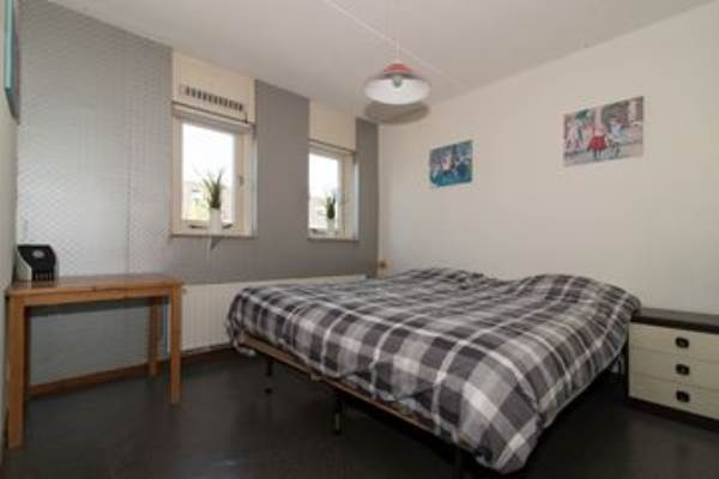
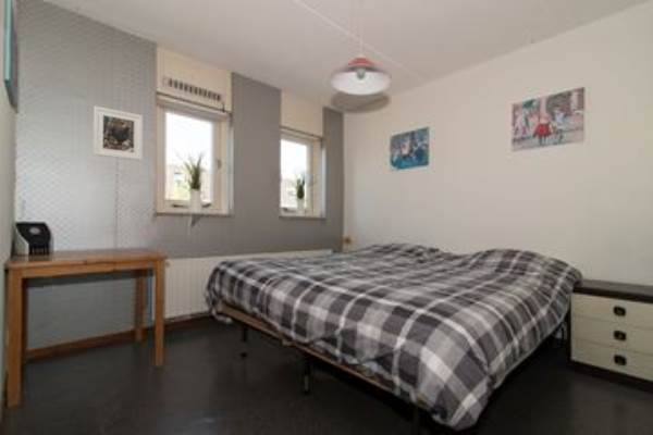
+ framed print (119, 134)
